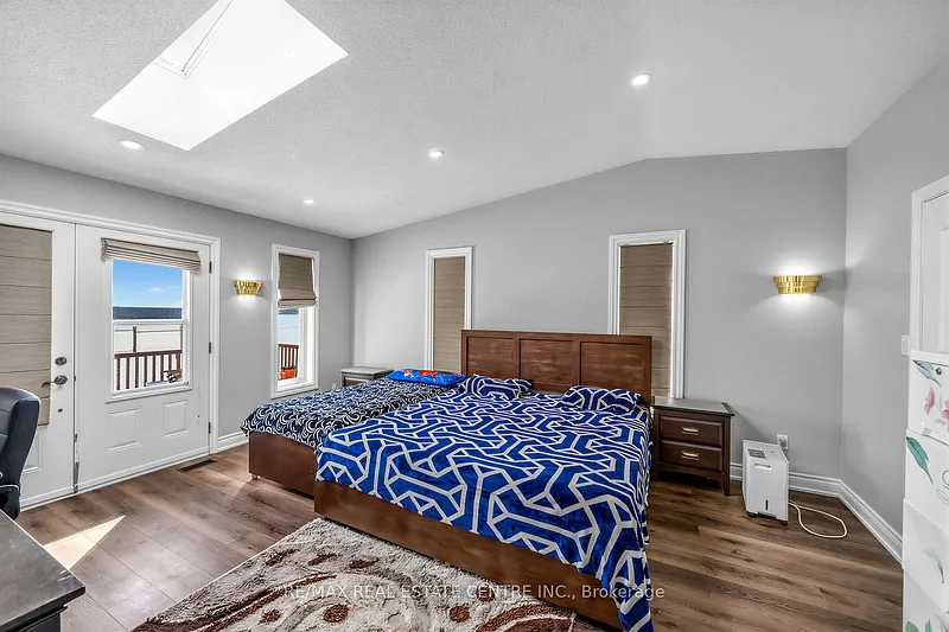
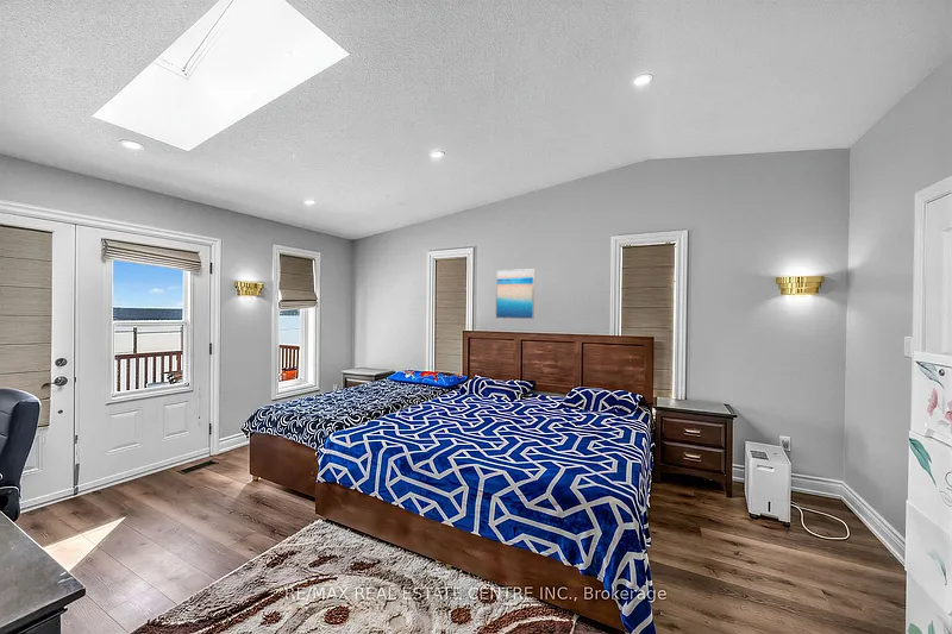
+ wall art (514, 294)
